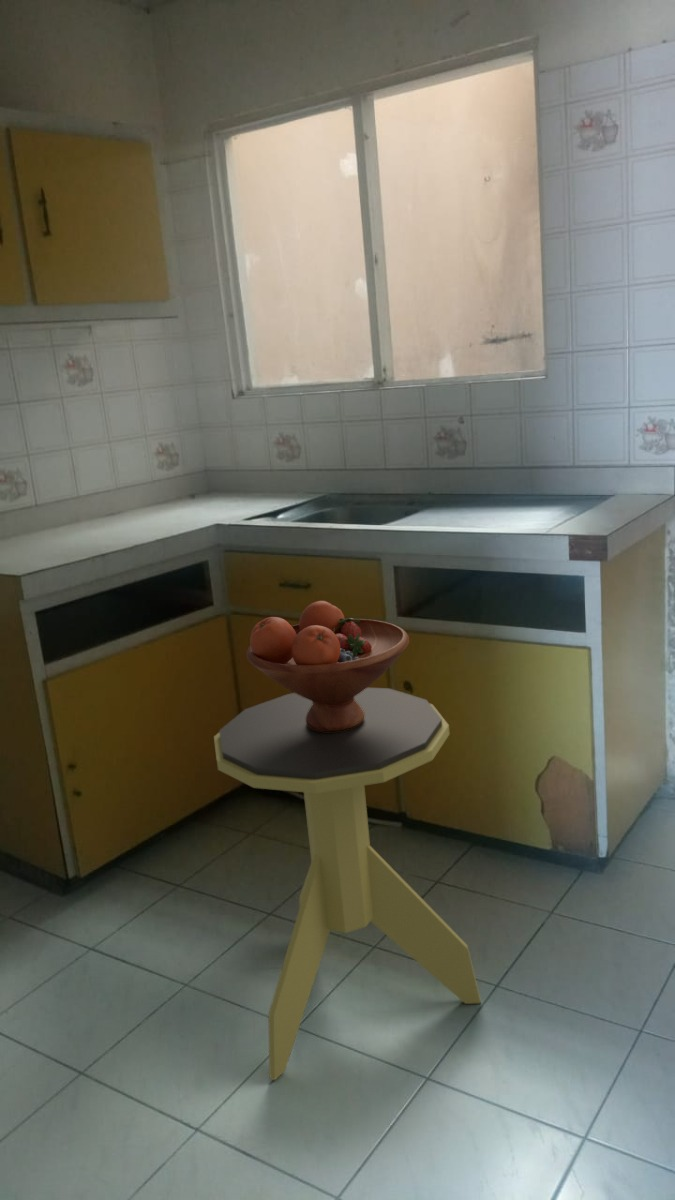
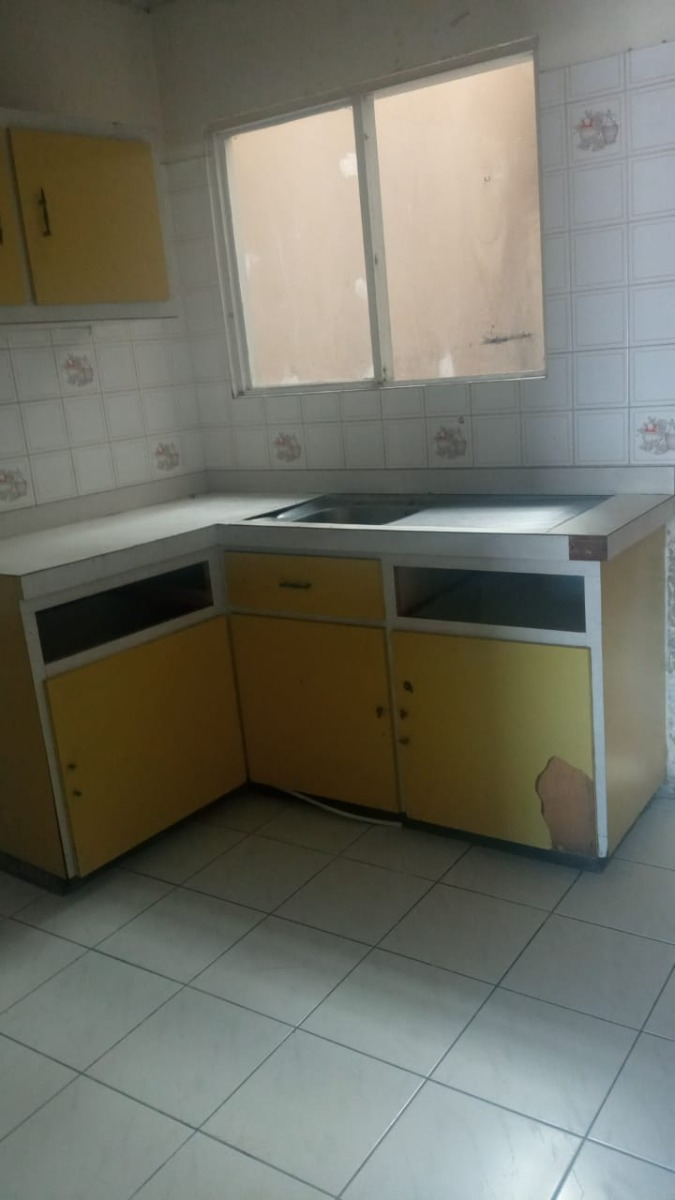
- side table (349, 868)
- fruit bowl (329, 665)
